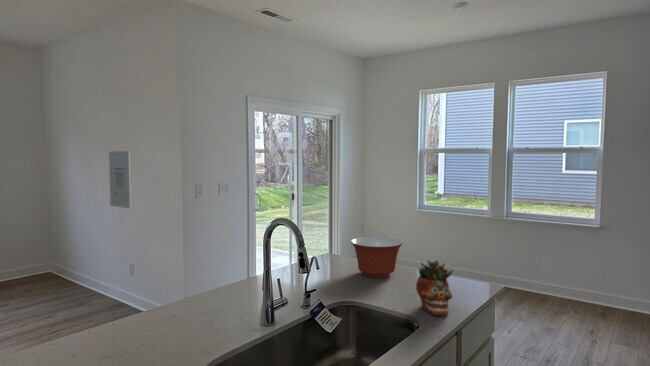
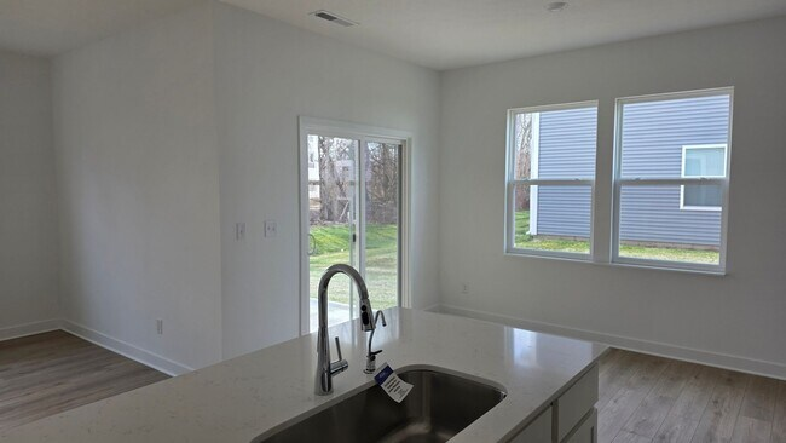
- succulent planter (435, 285)
- wall art (119, 179)
- mixing bowl (376, 257)
